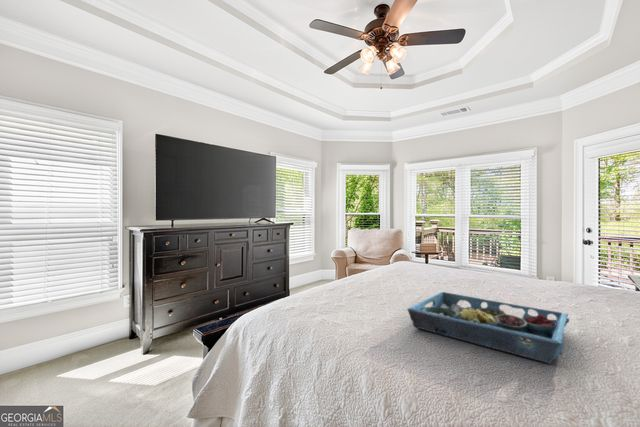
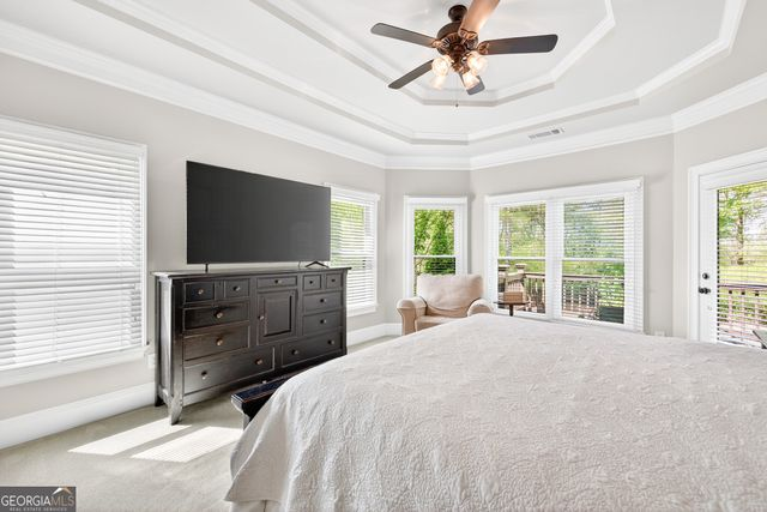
- serving tray (485, 319)
